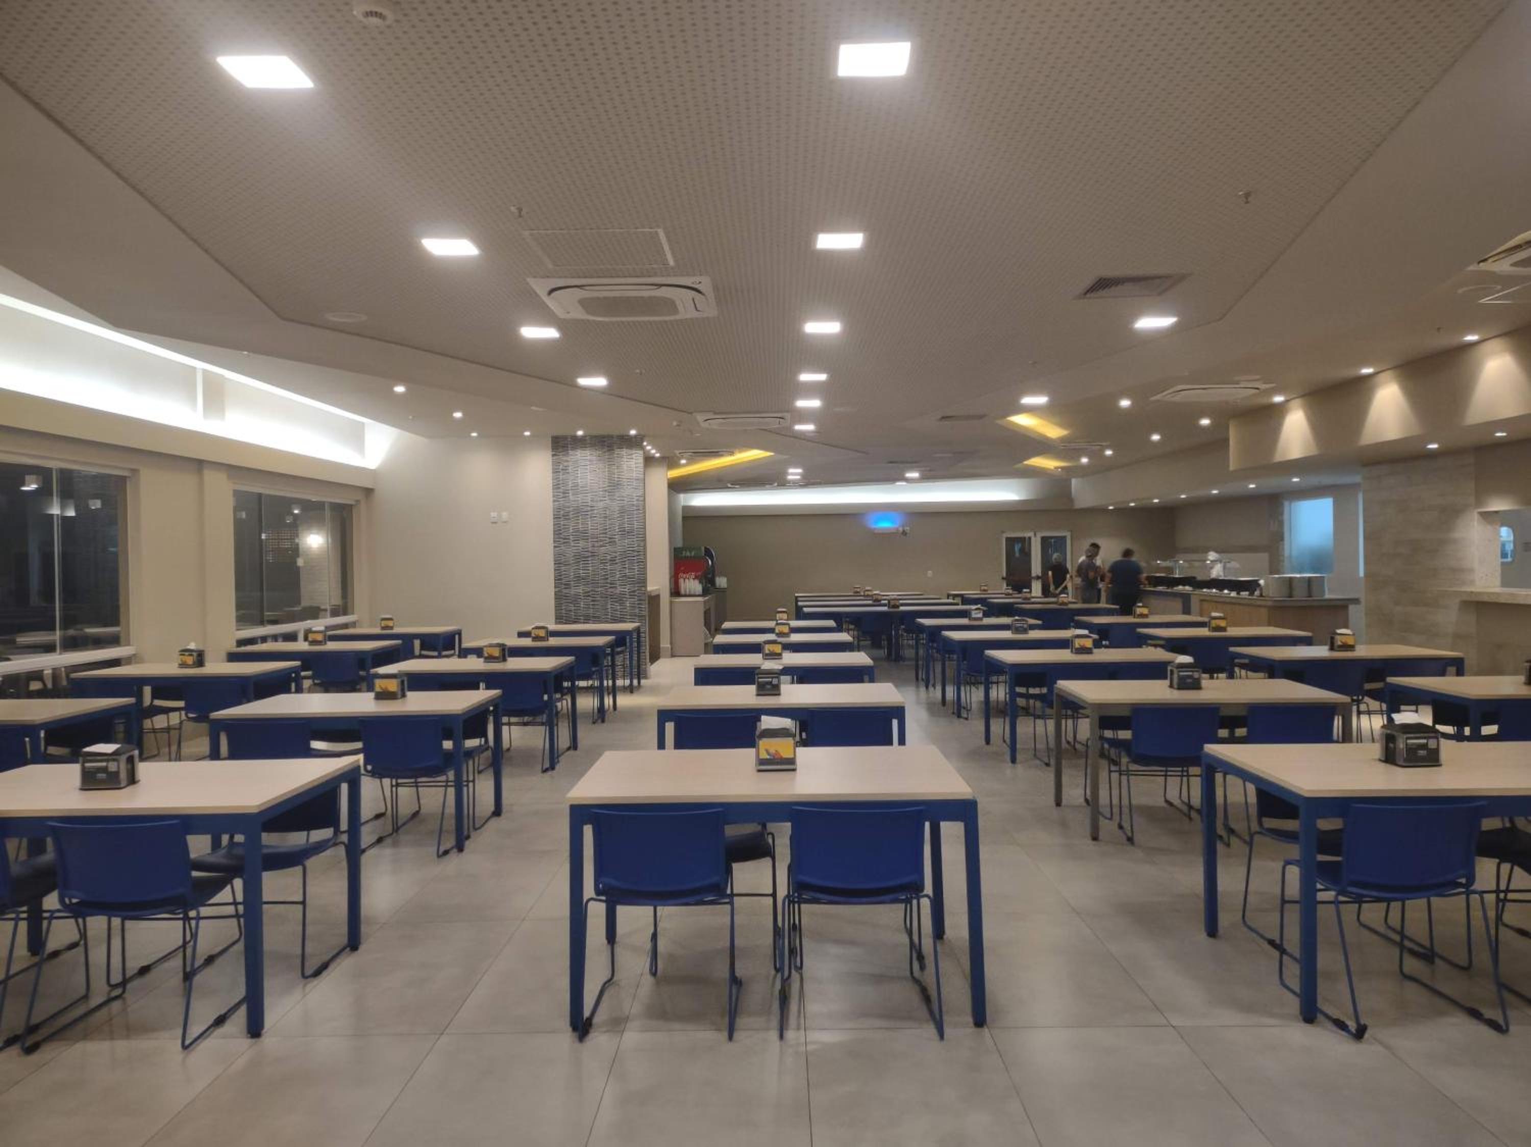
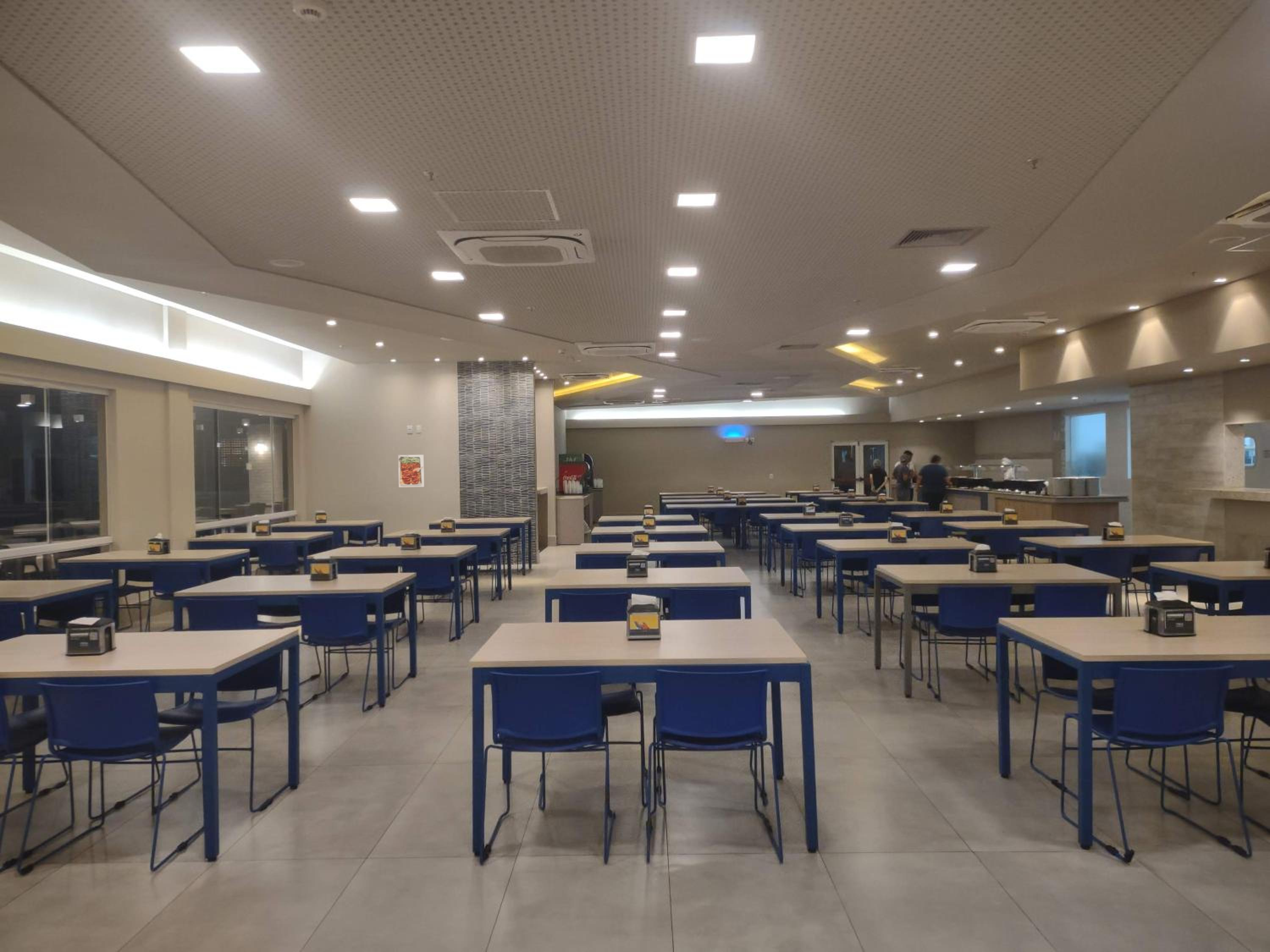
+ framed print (411, 471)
